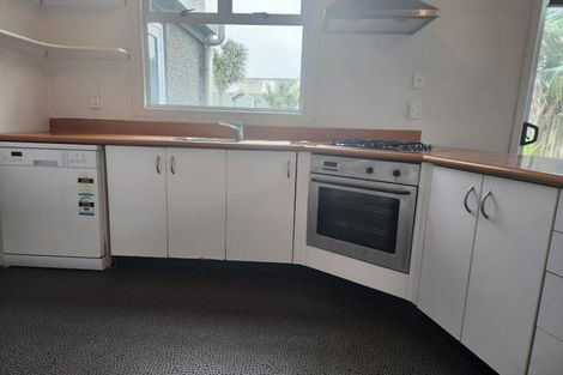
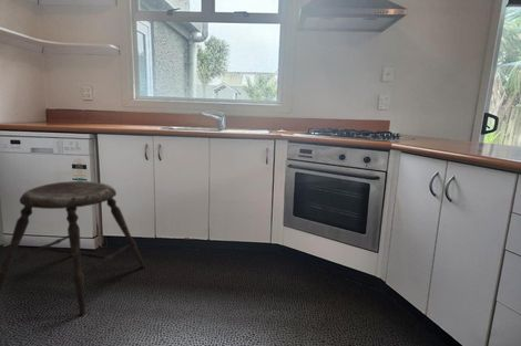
+ stool (73, 235)
